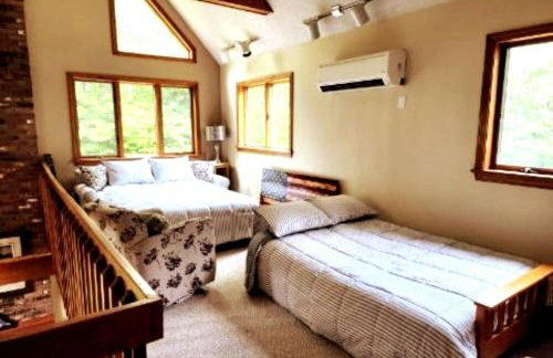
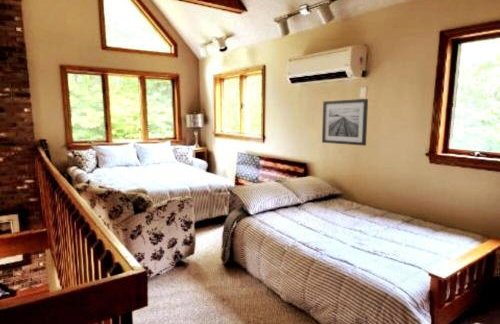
+ wall art (343, 122)
